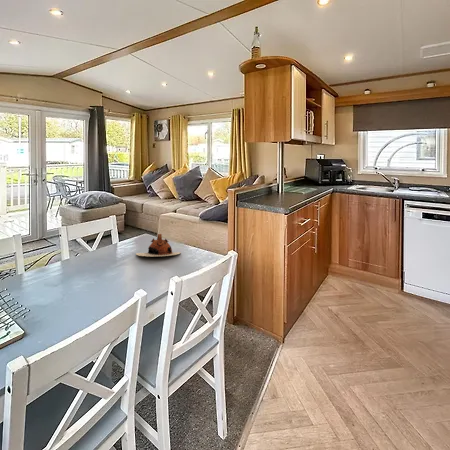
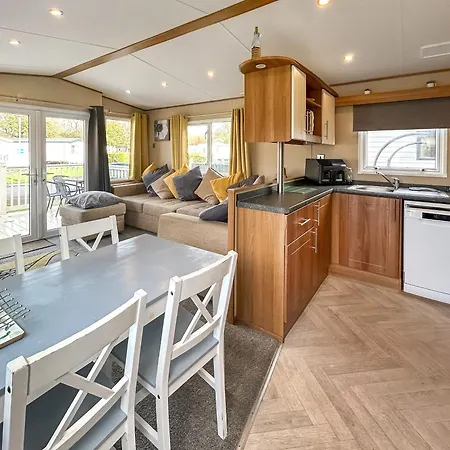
- teapot (158, 243)
